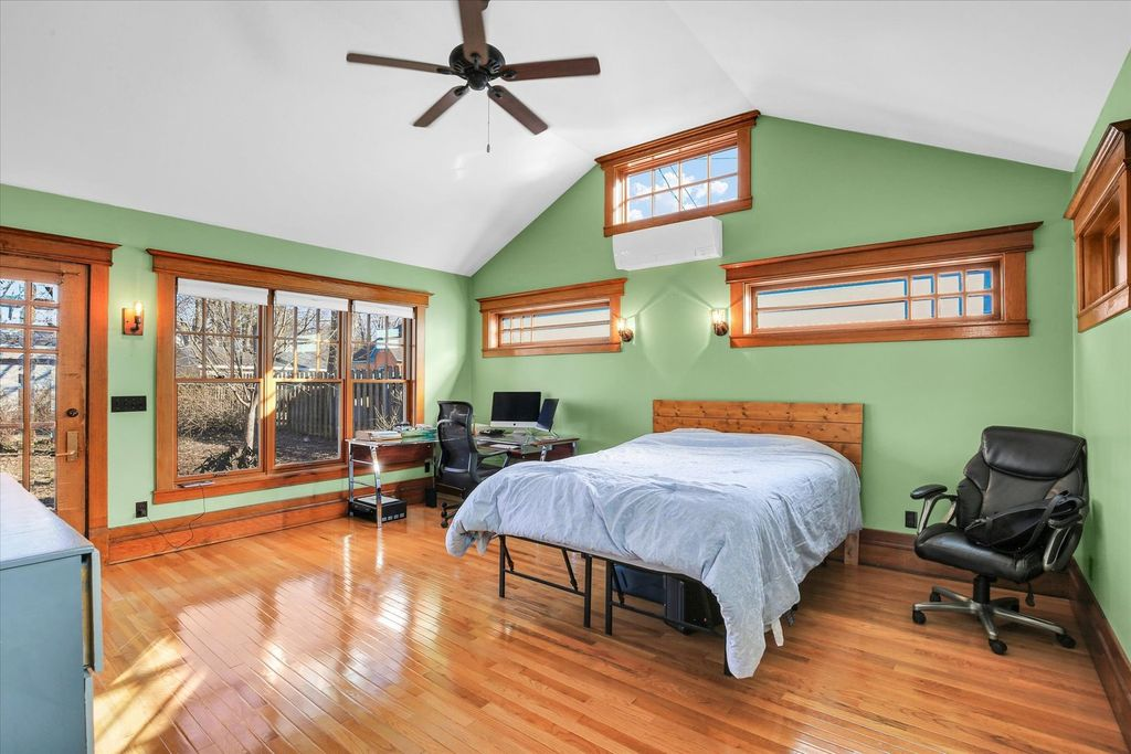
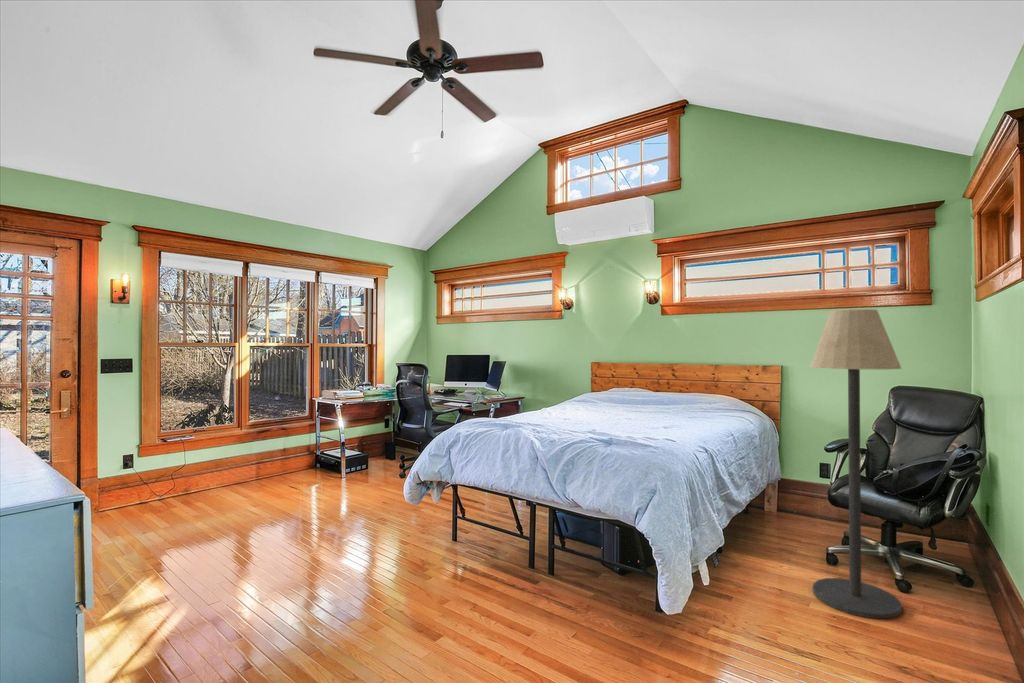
+ floor lamp (854, 454)
